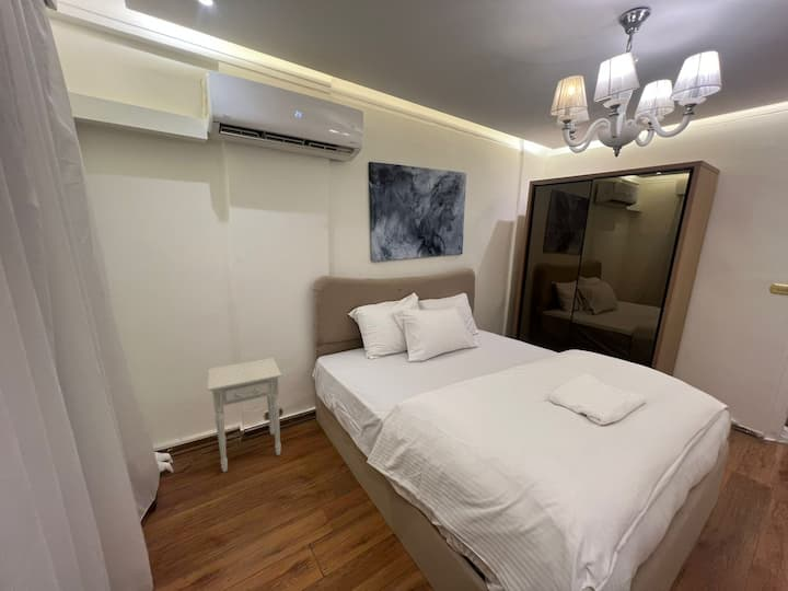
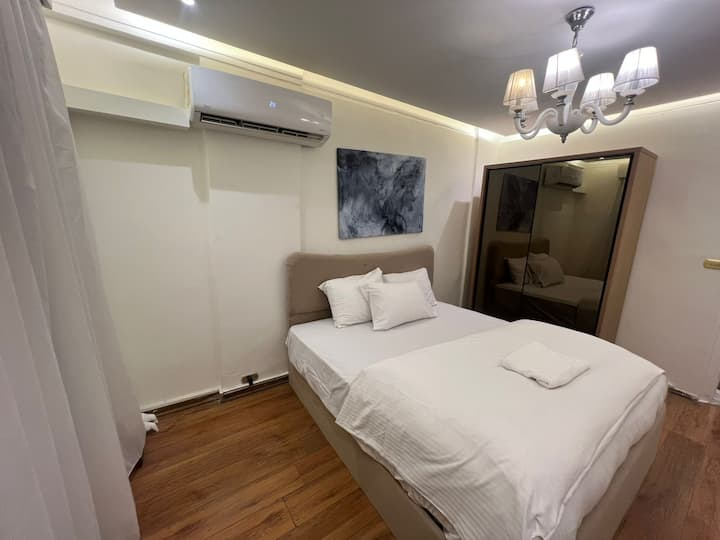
- nightstand (244, 401)
